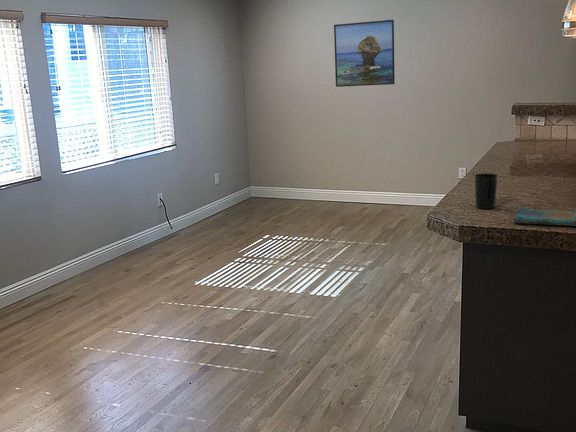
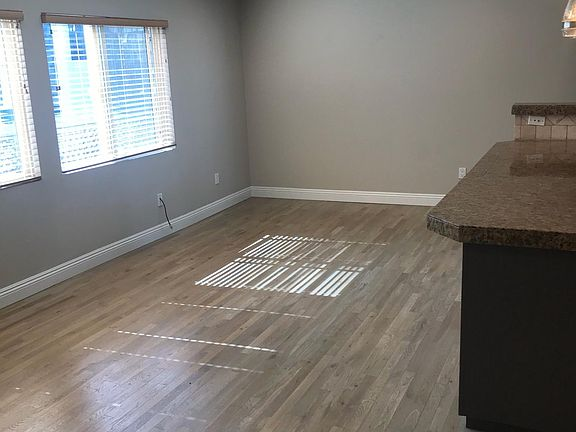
- dish towel (552, 216)
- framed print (364, 54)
- cup (485, 191)
